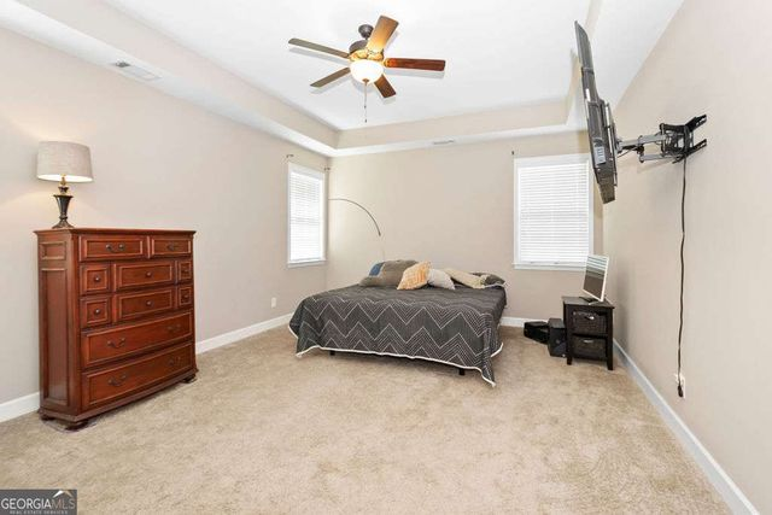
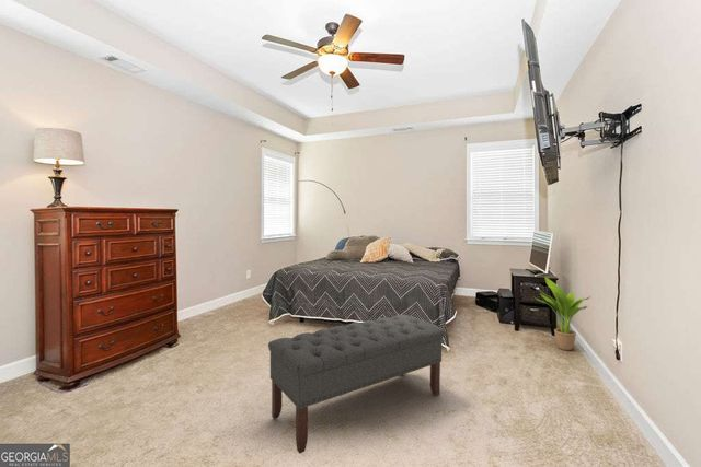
+ bench (360, 367)
+ potted plant (560, 314)
